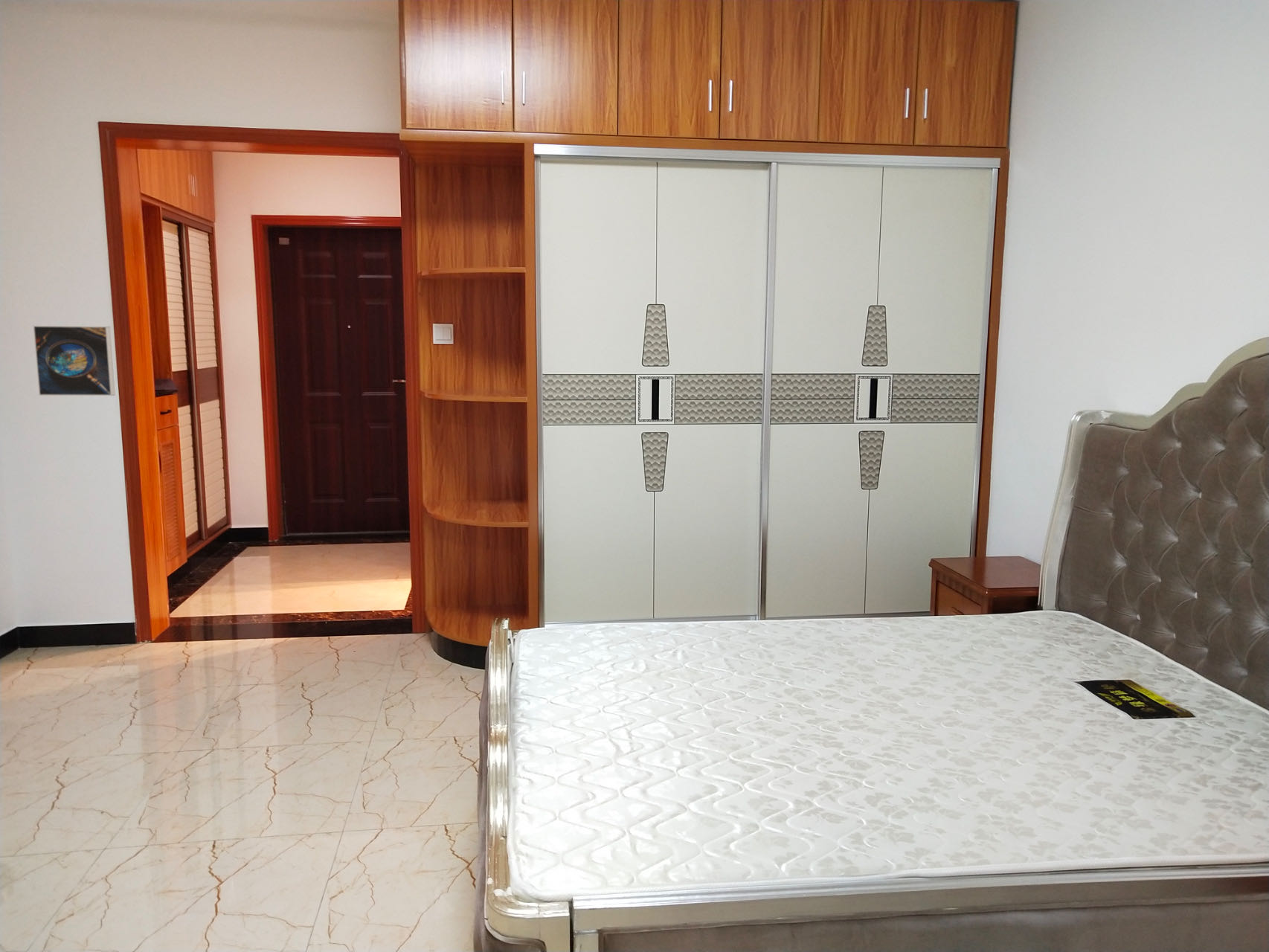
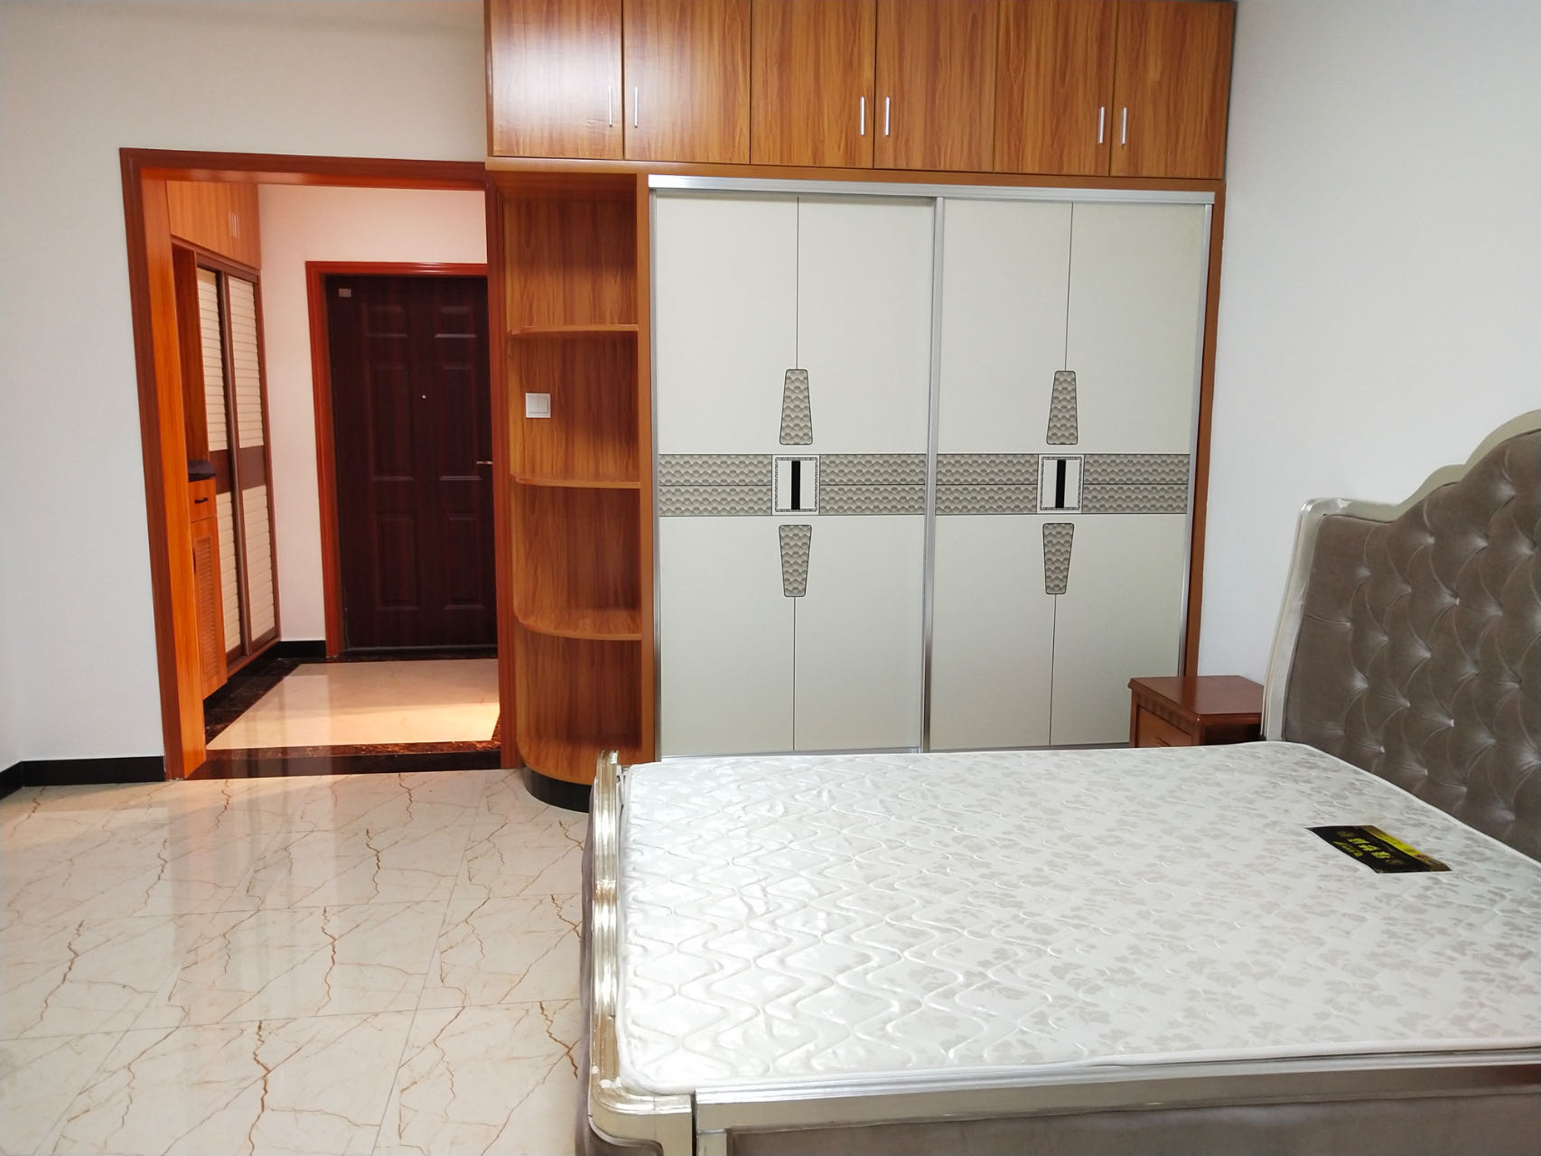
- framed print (74, 361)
